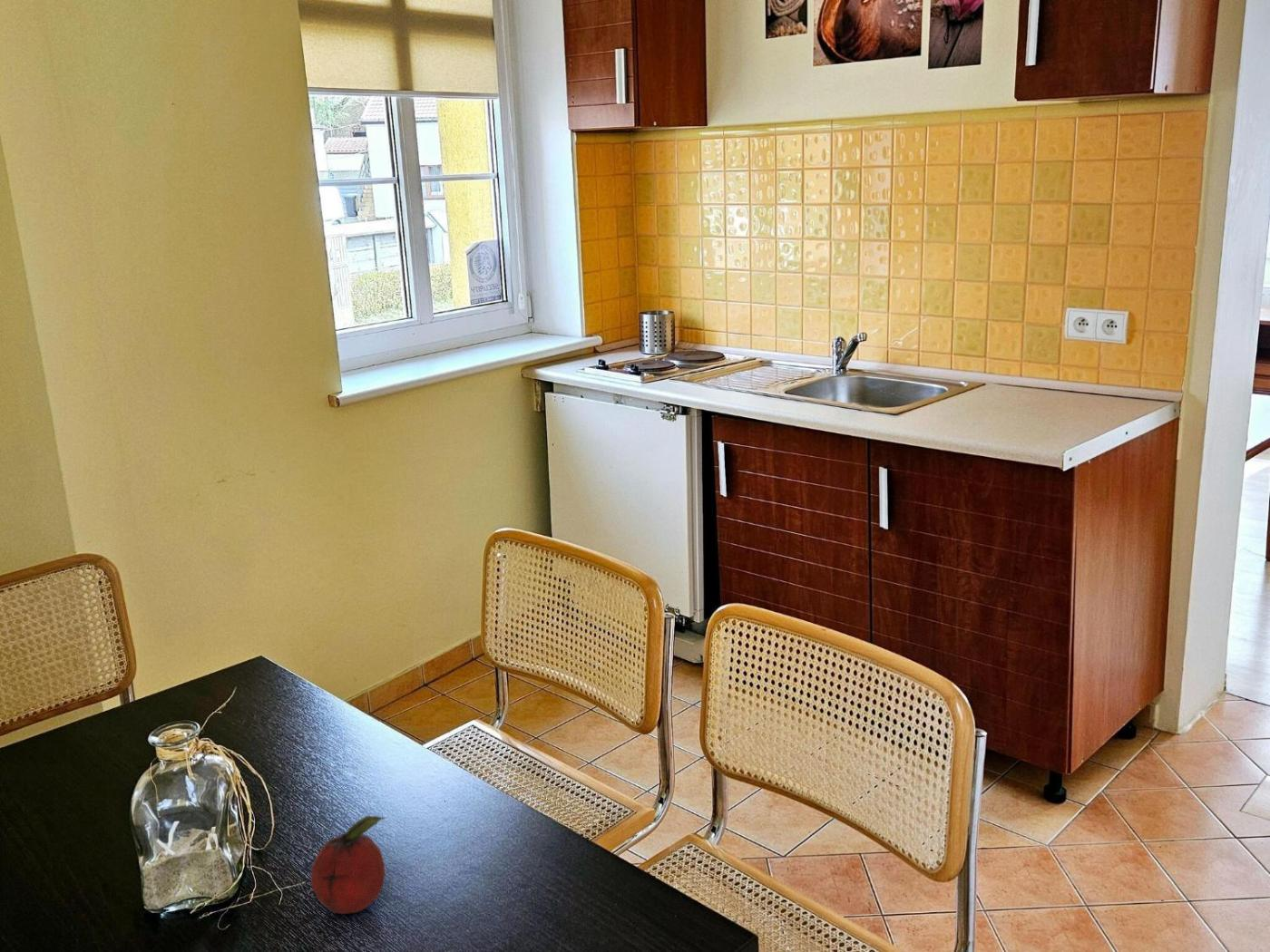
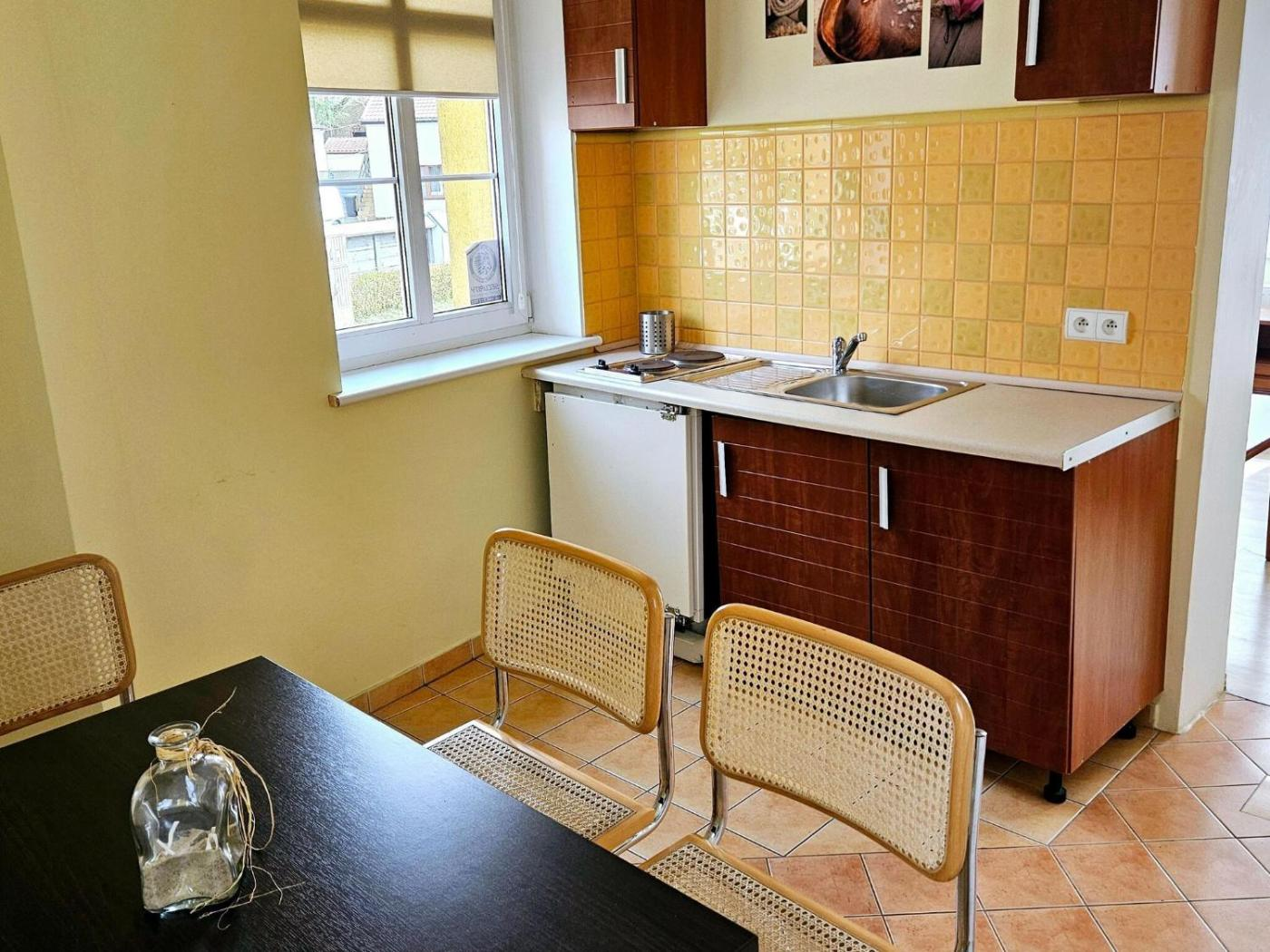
- fruit (351, 865)
